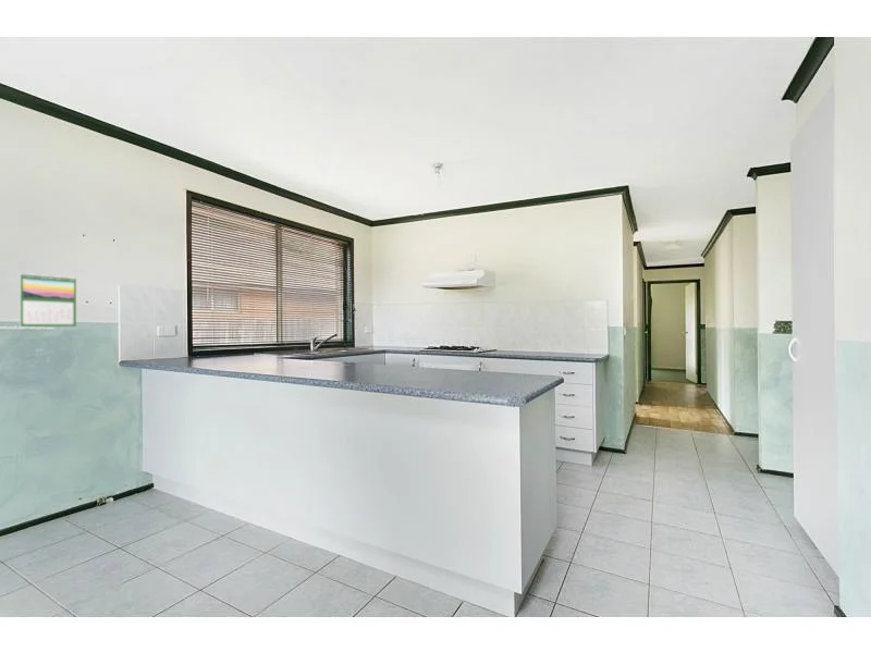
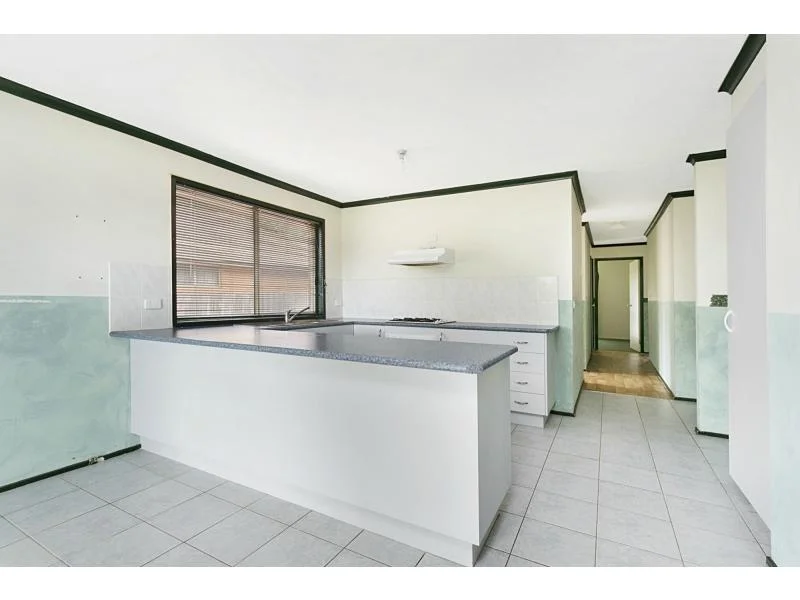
- calendar (49, 300)
